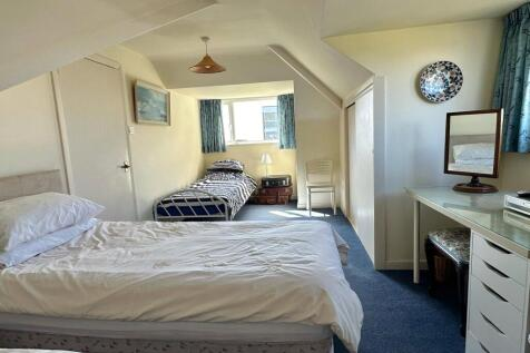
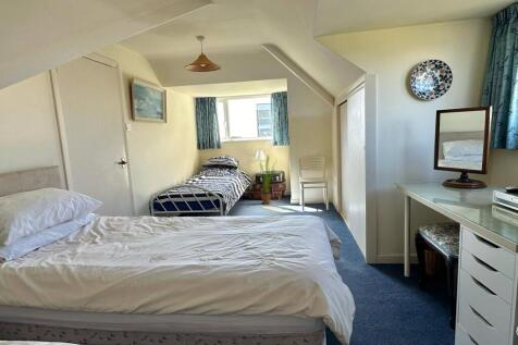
+ house plant (264, 178)
